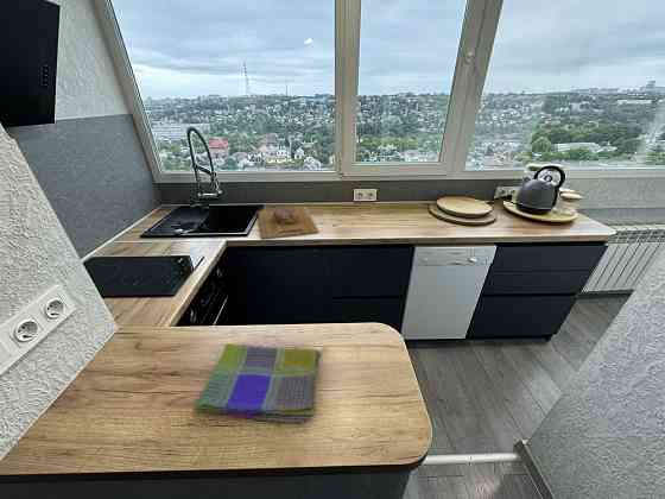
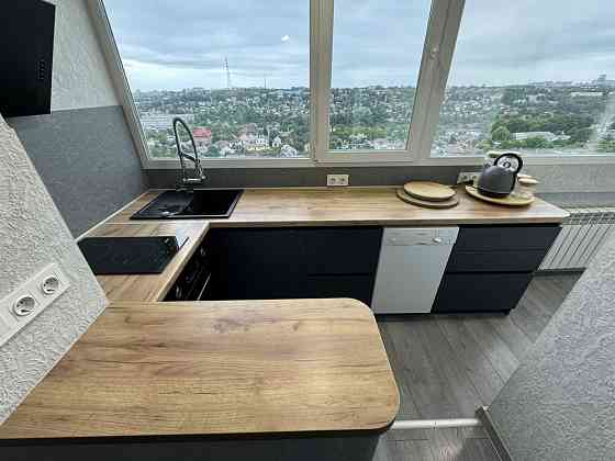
- dish towel (264, 377)
- cutting board (286, 215)
